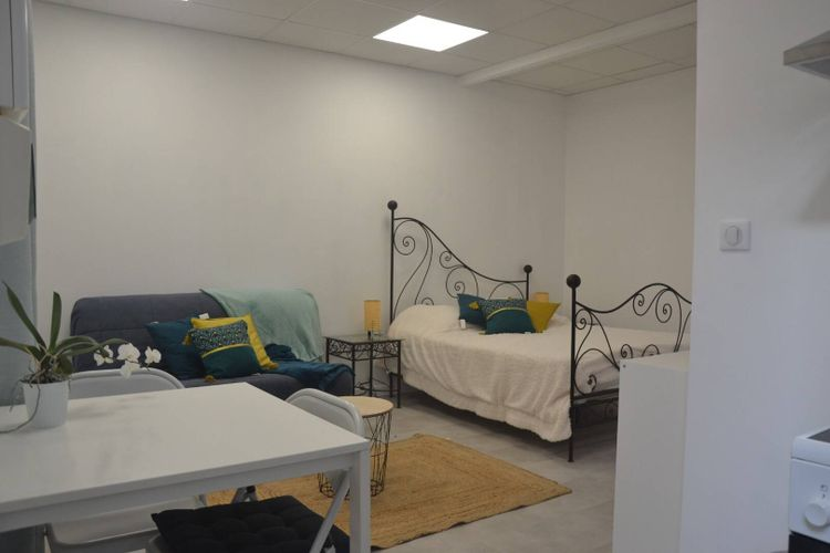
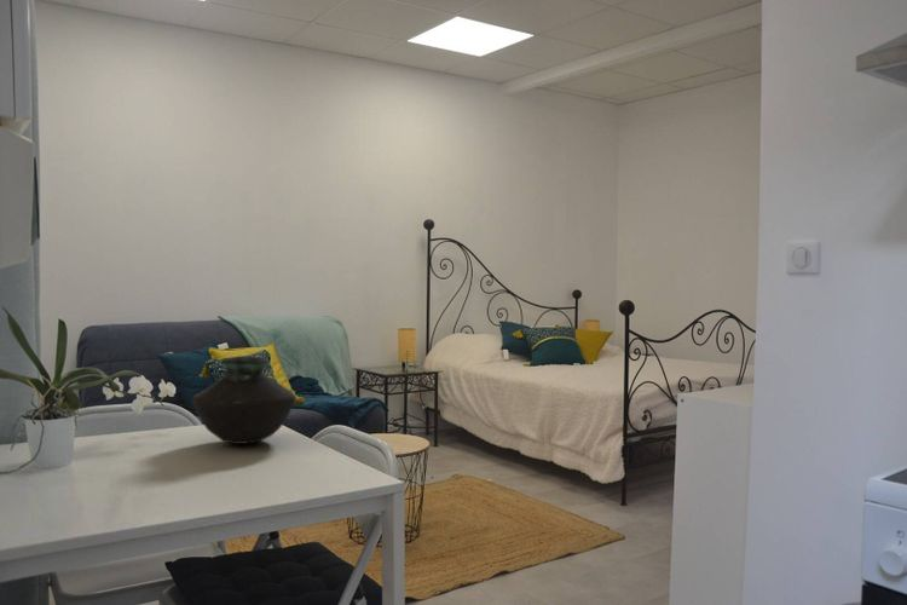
+ vase (244, 399)
